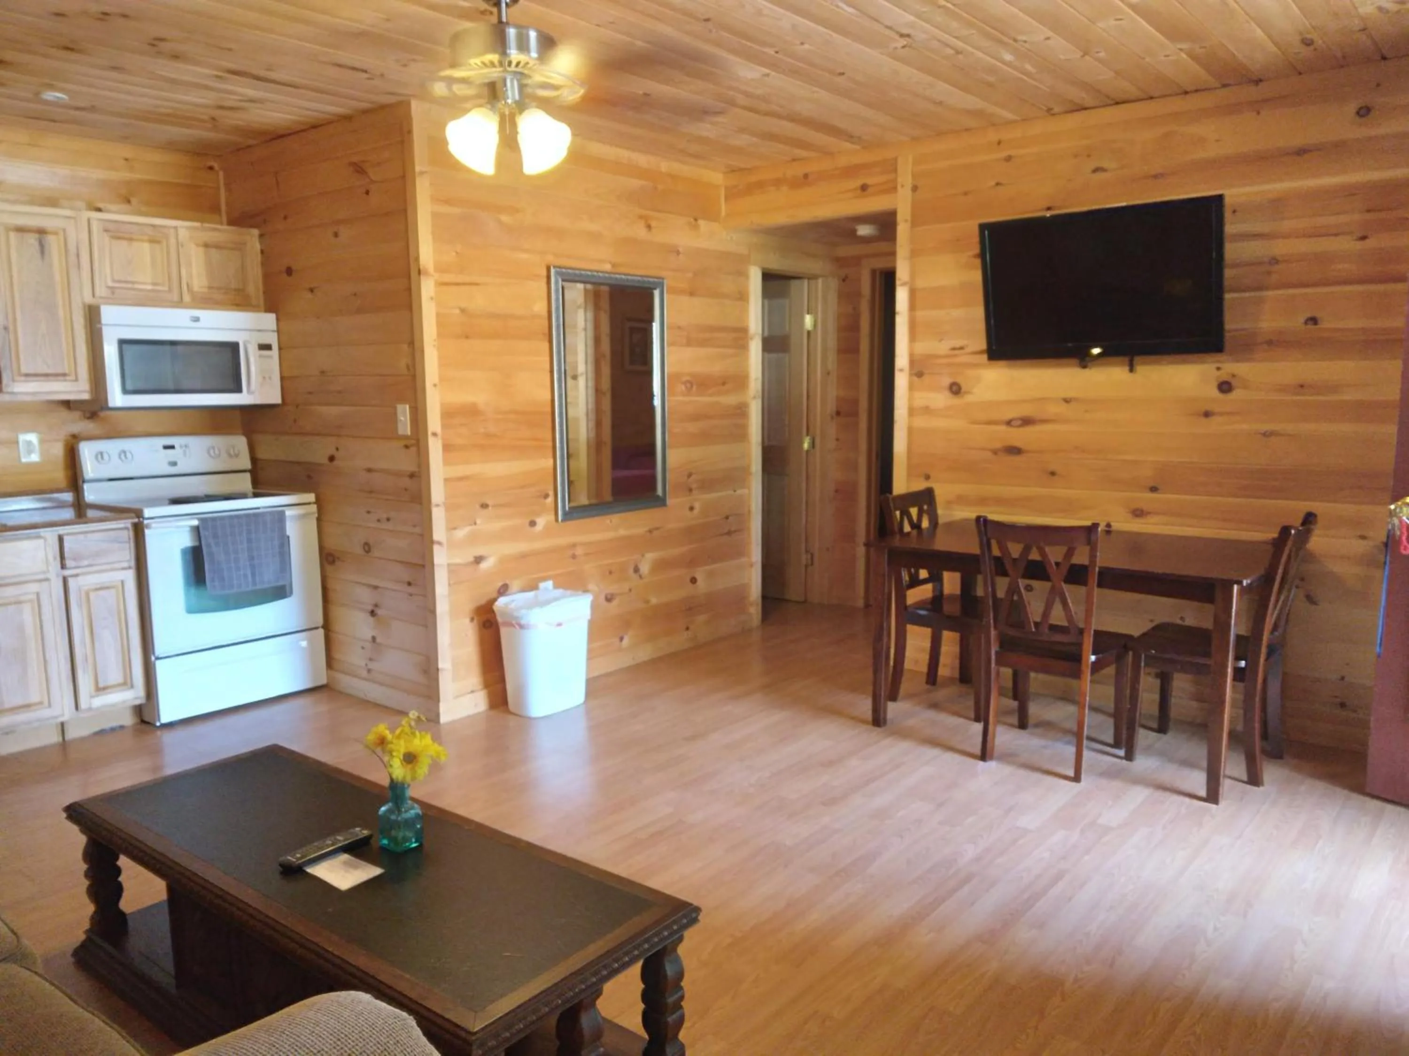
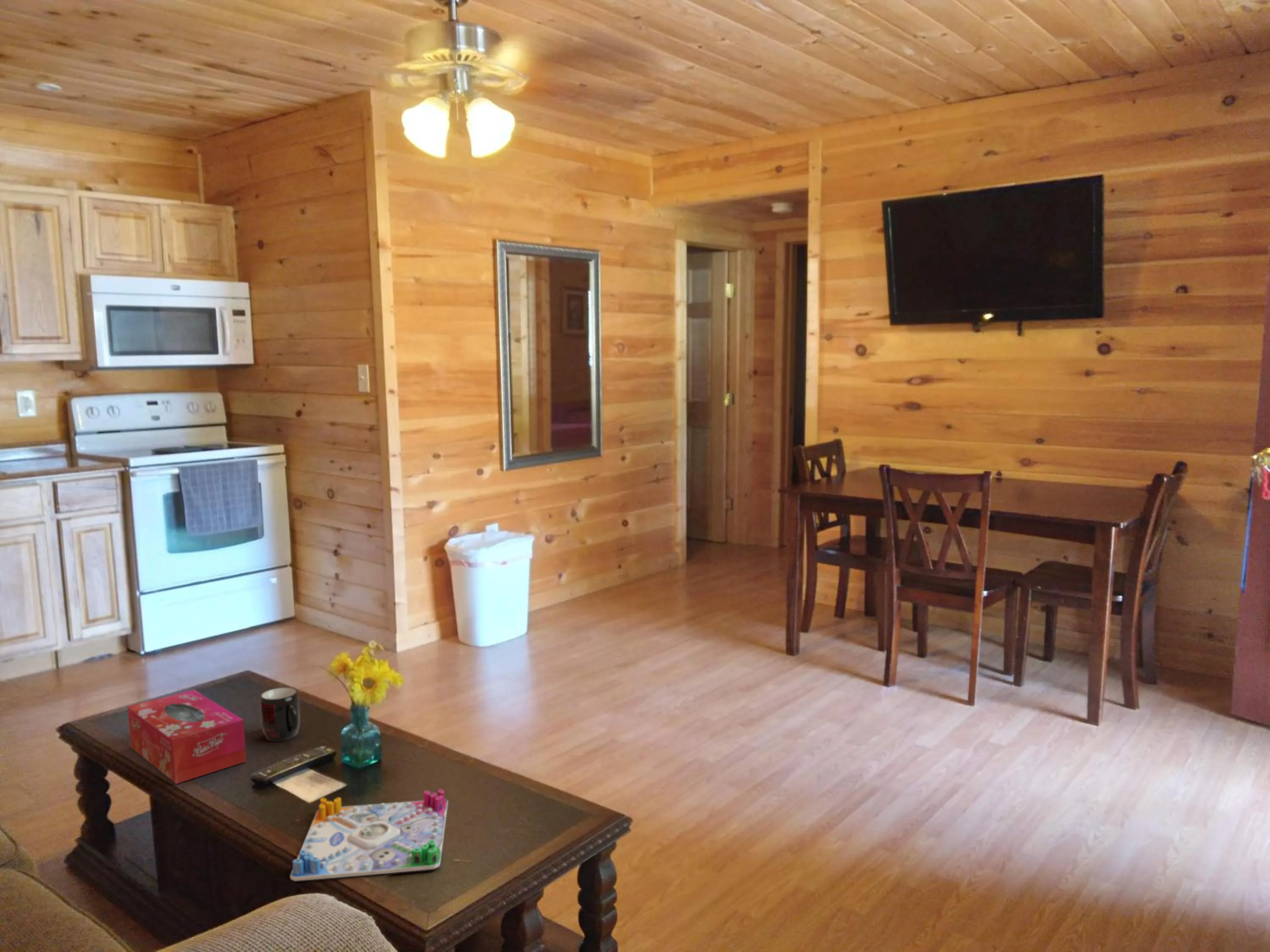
+ tissue box (185, 733)
+ mug (284, 716)
+ board game (375, 831)
